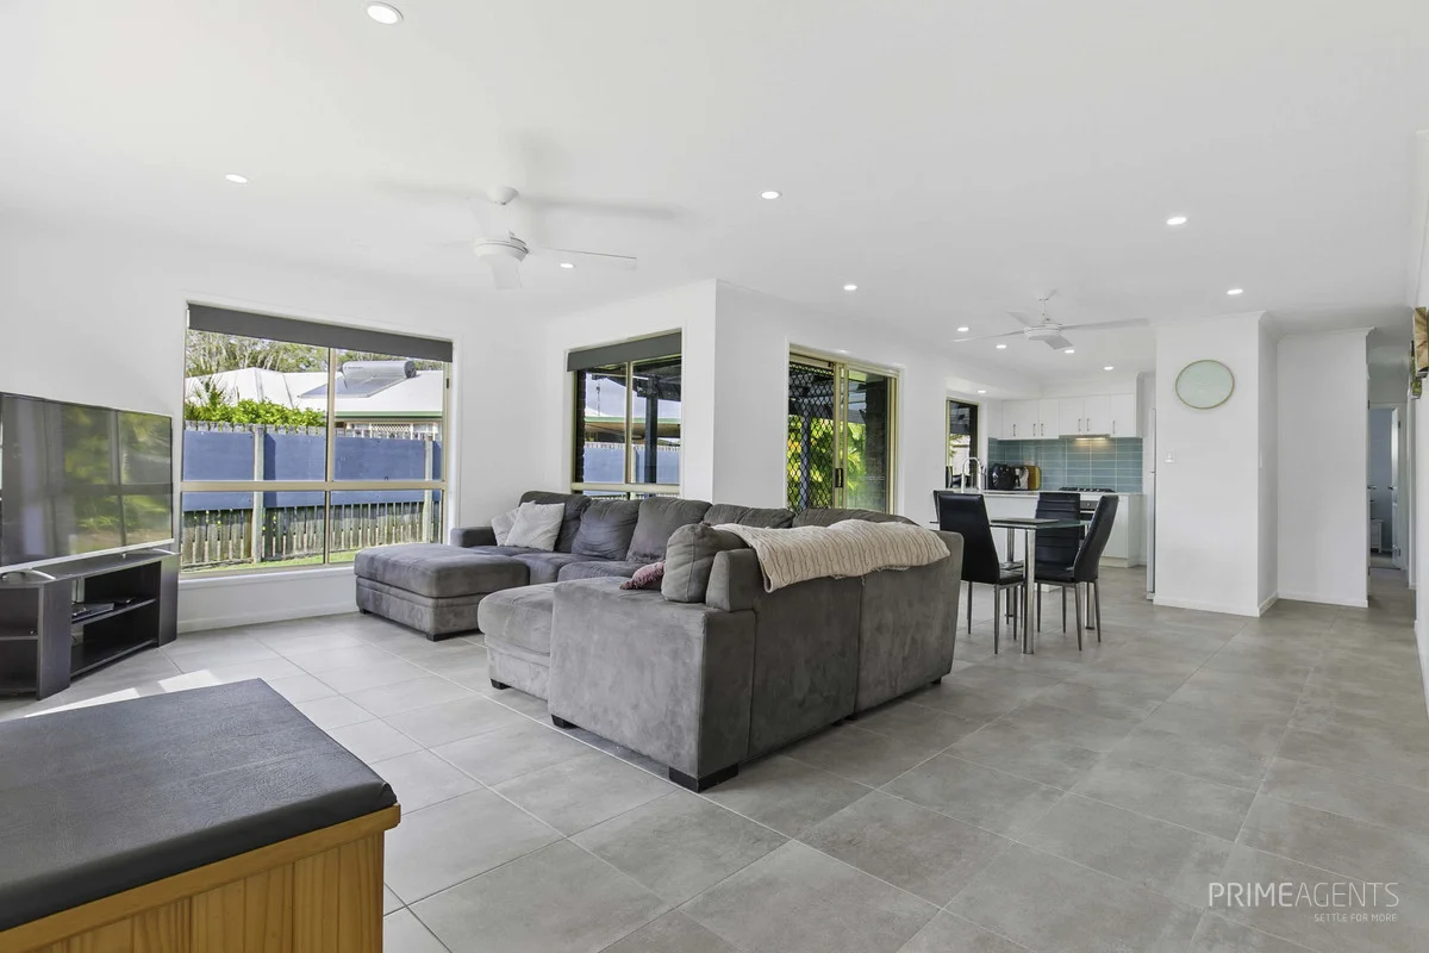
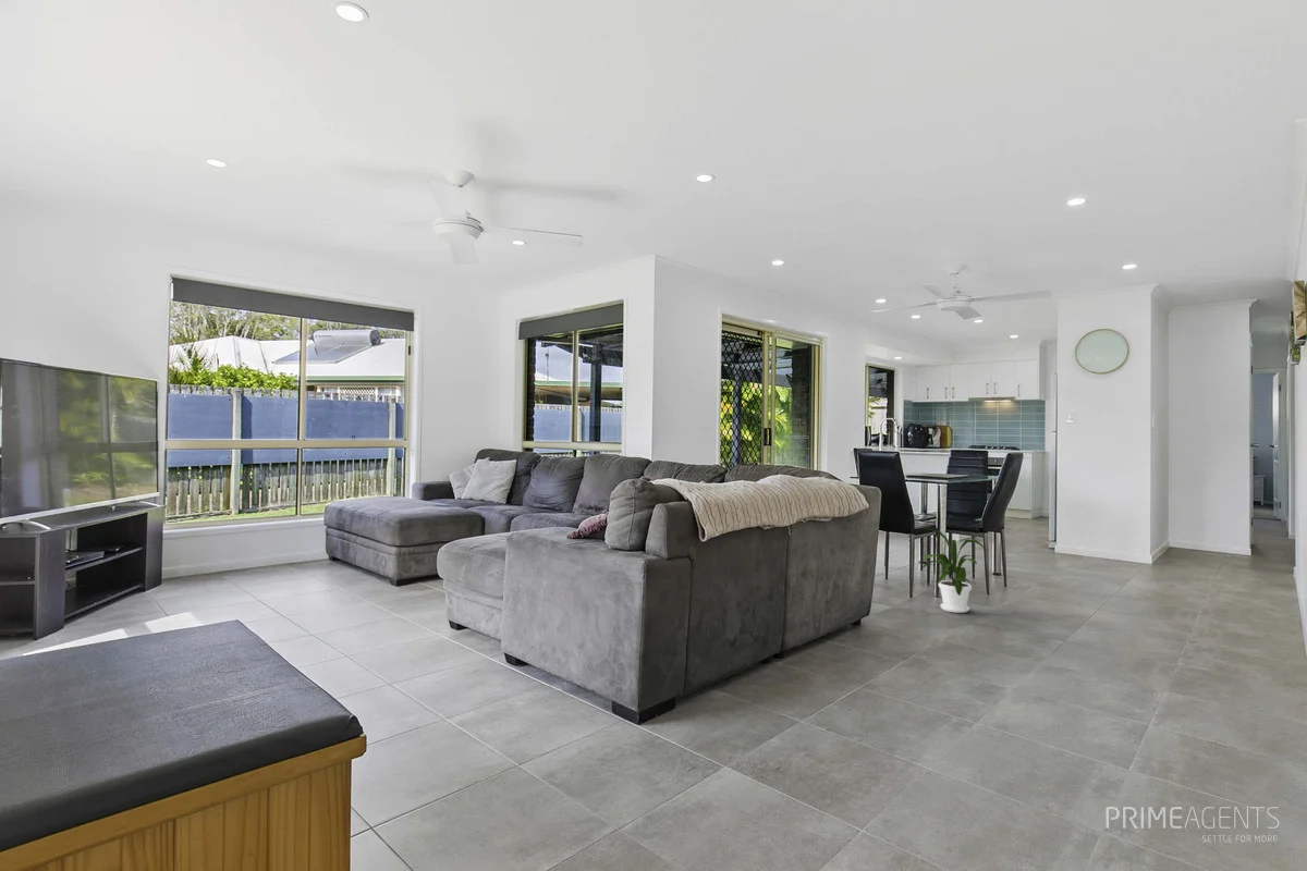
+ house plant (952, 569)
